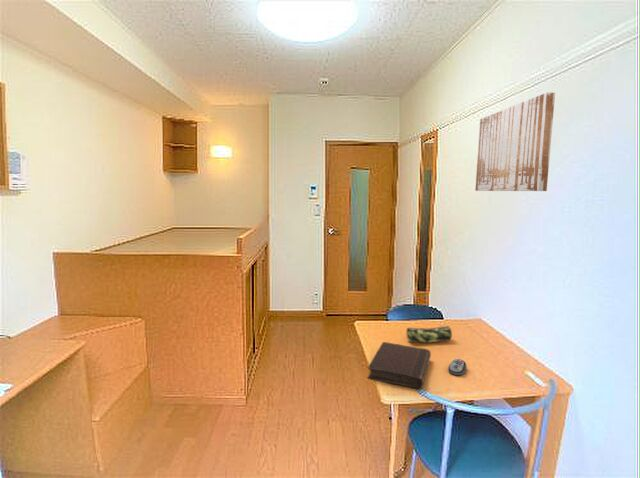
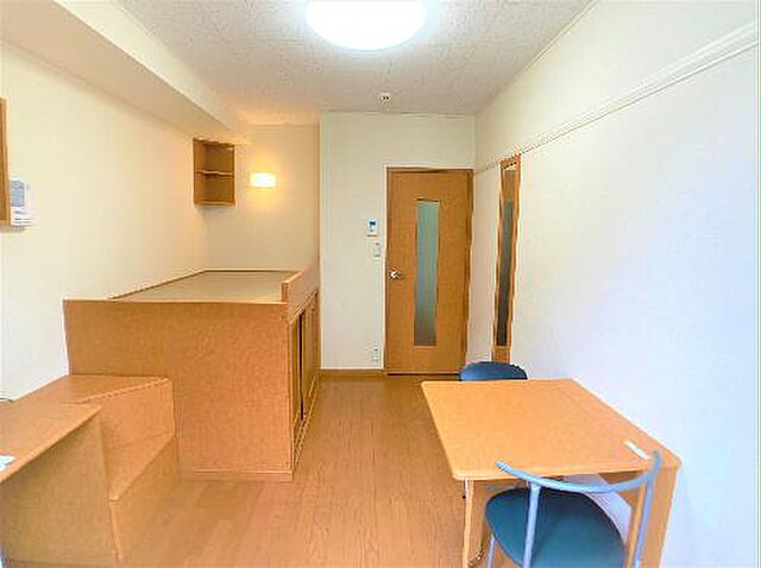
- book (400, 363)
- wall art (508, 150)
- pencil case (427, 334)
- computer mouse (457, 366)
